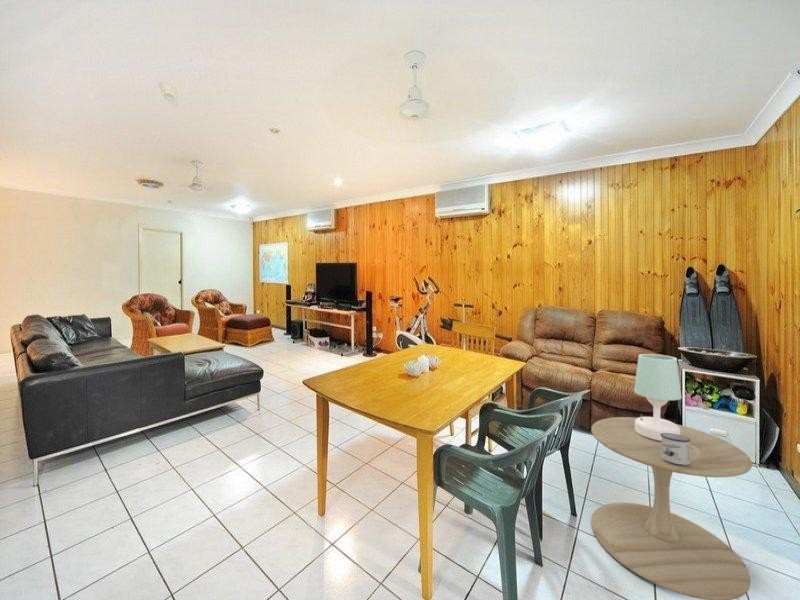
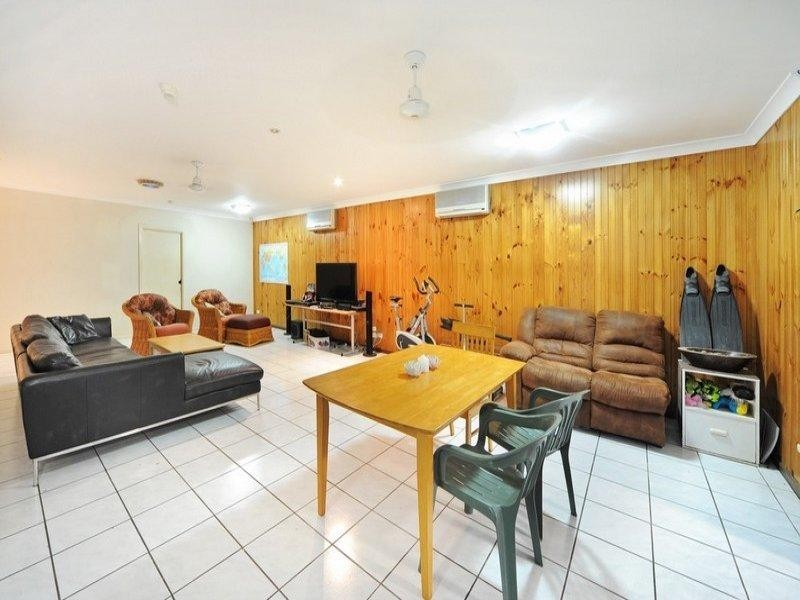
- mug (680, 449)
- side table (661, 492)
- table lamp (656, 392)
